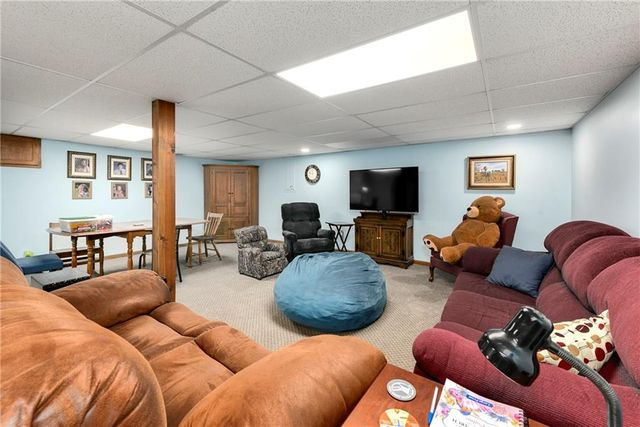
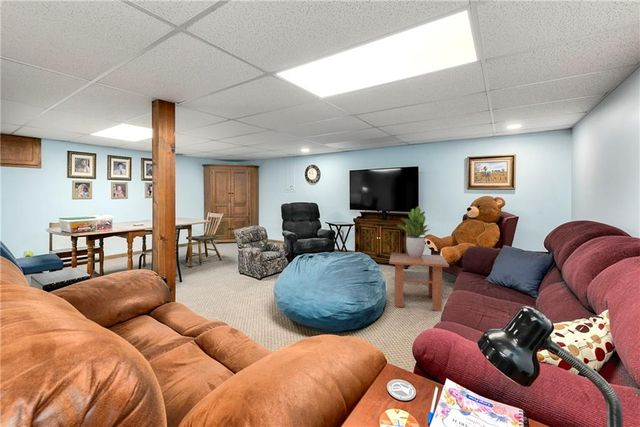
+ potted plant (414, 231)
+ coffee table (416, 279)
